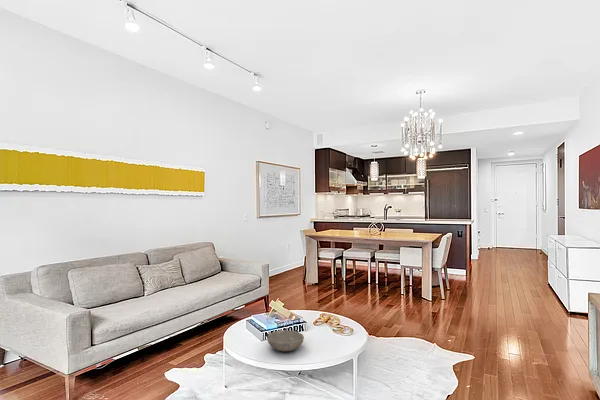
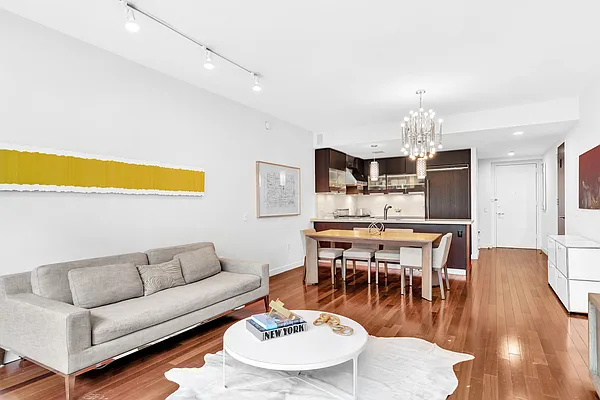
- bowl (285, 342)
